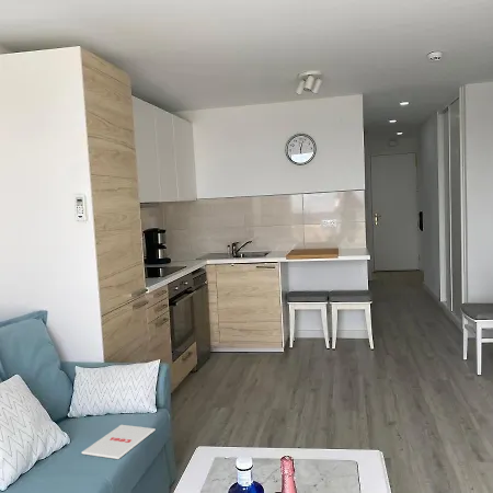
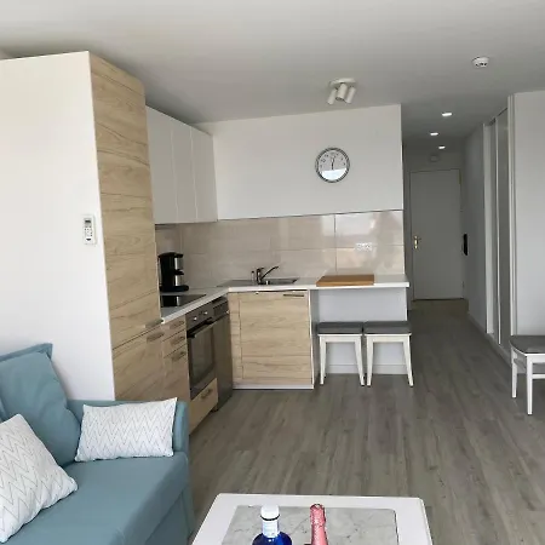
- magazine (119, 440)
